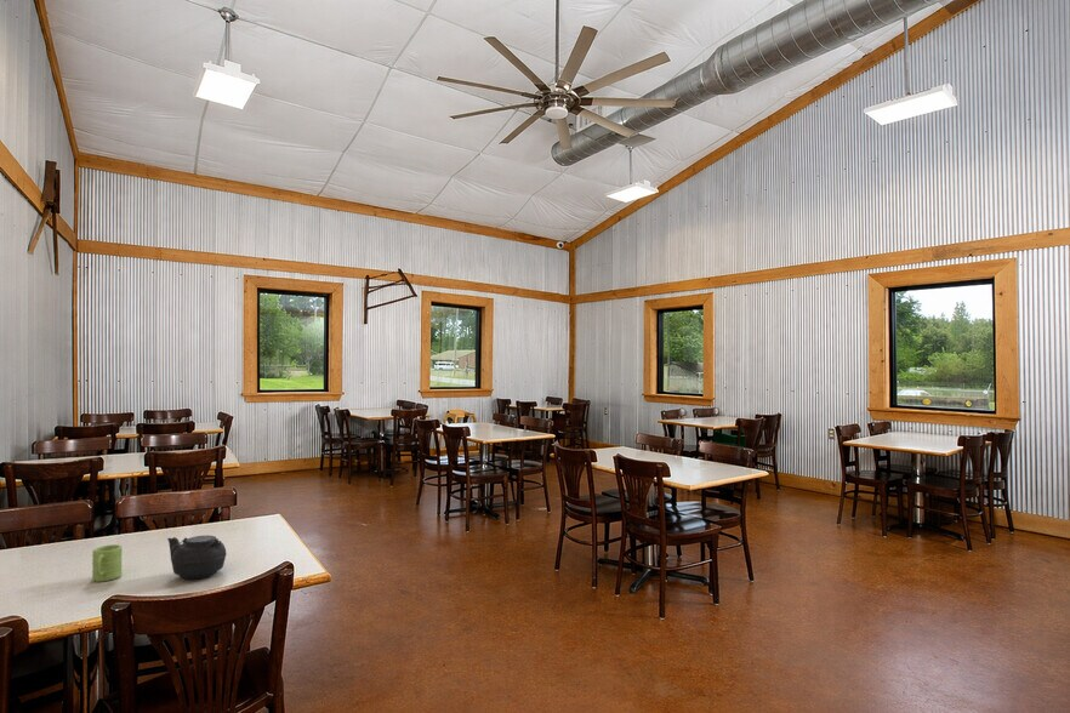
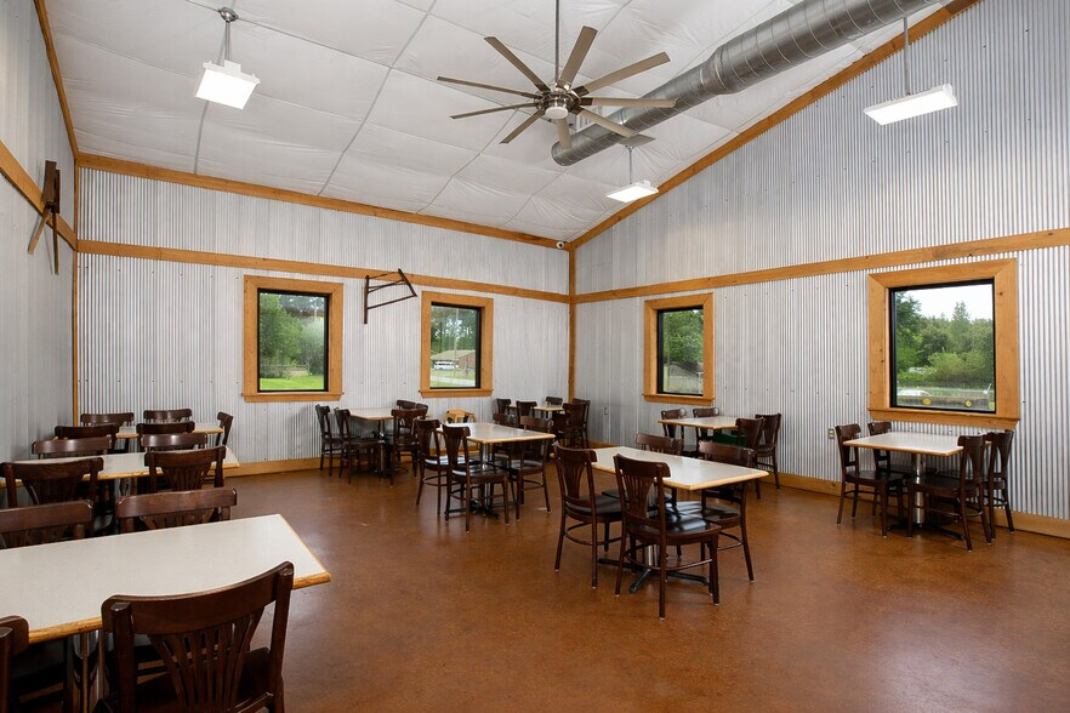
- mug (104, 564)
- teapot (194, 555)
